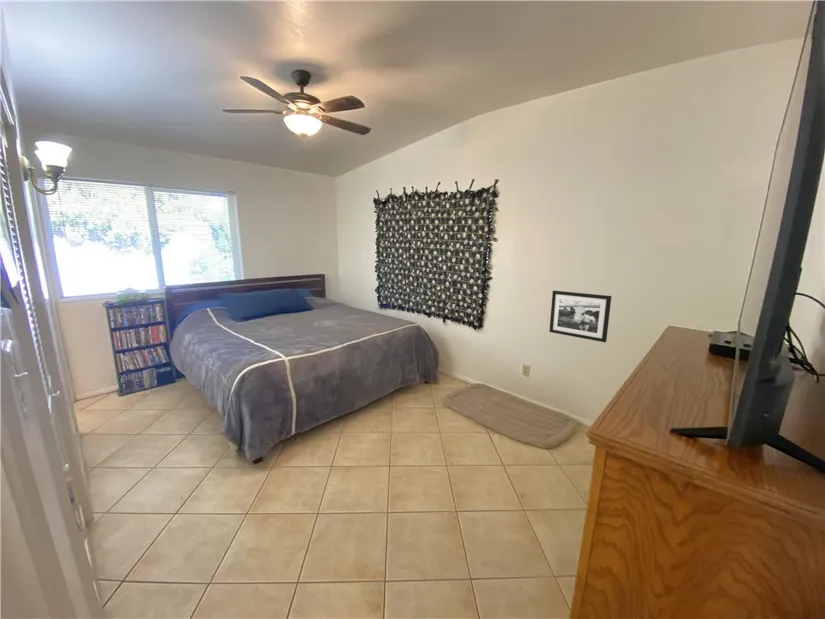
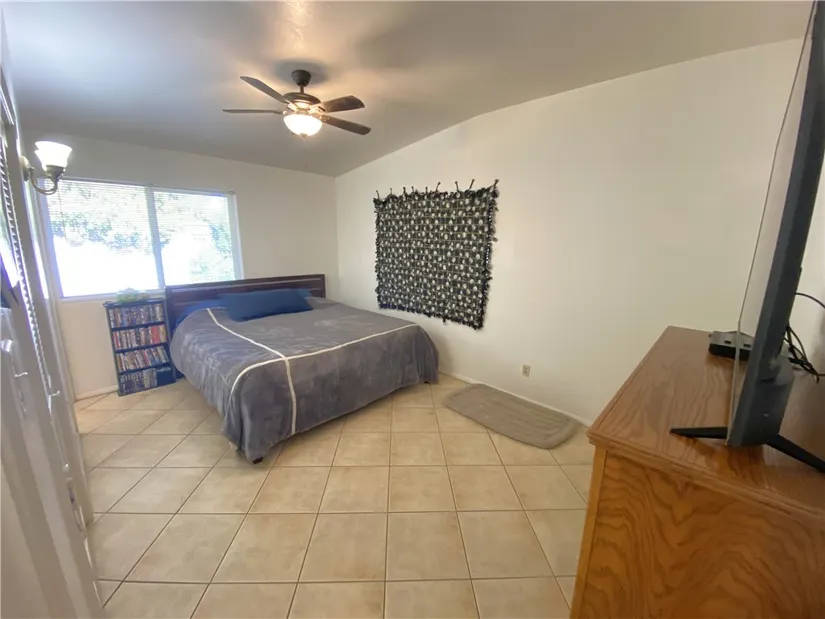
- picture frame (578, 315)
